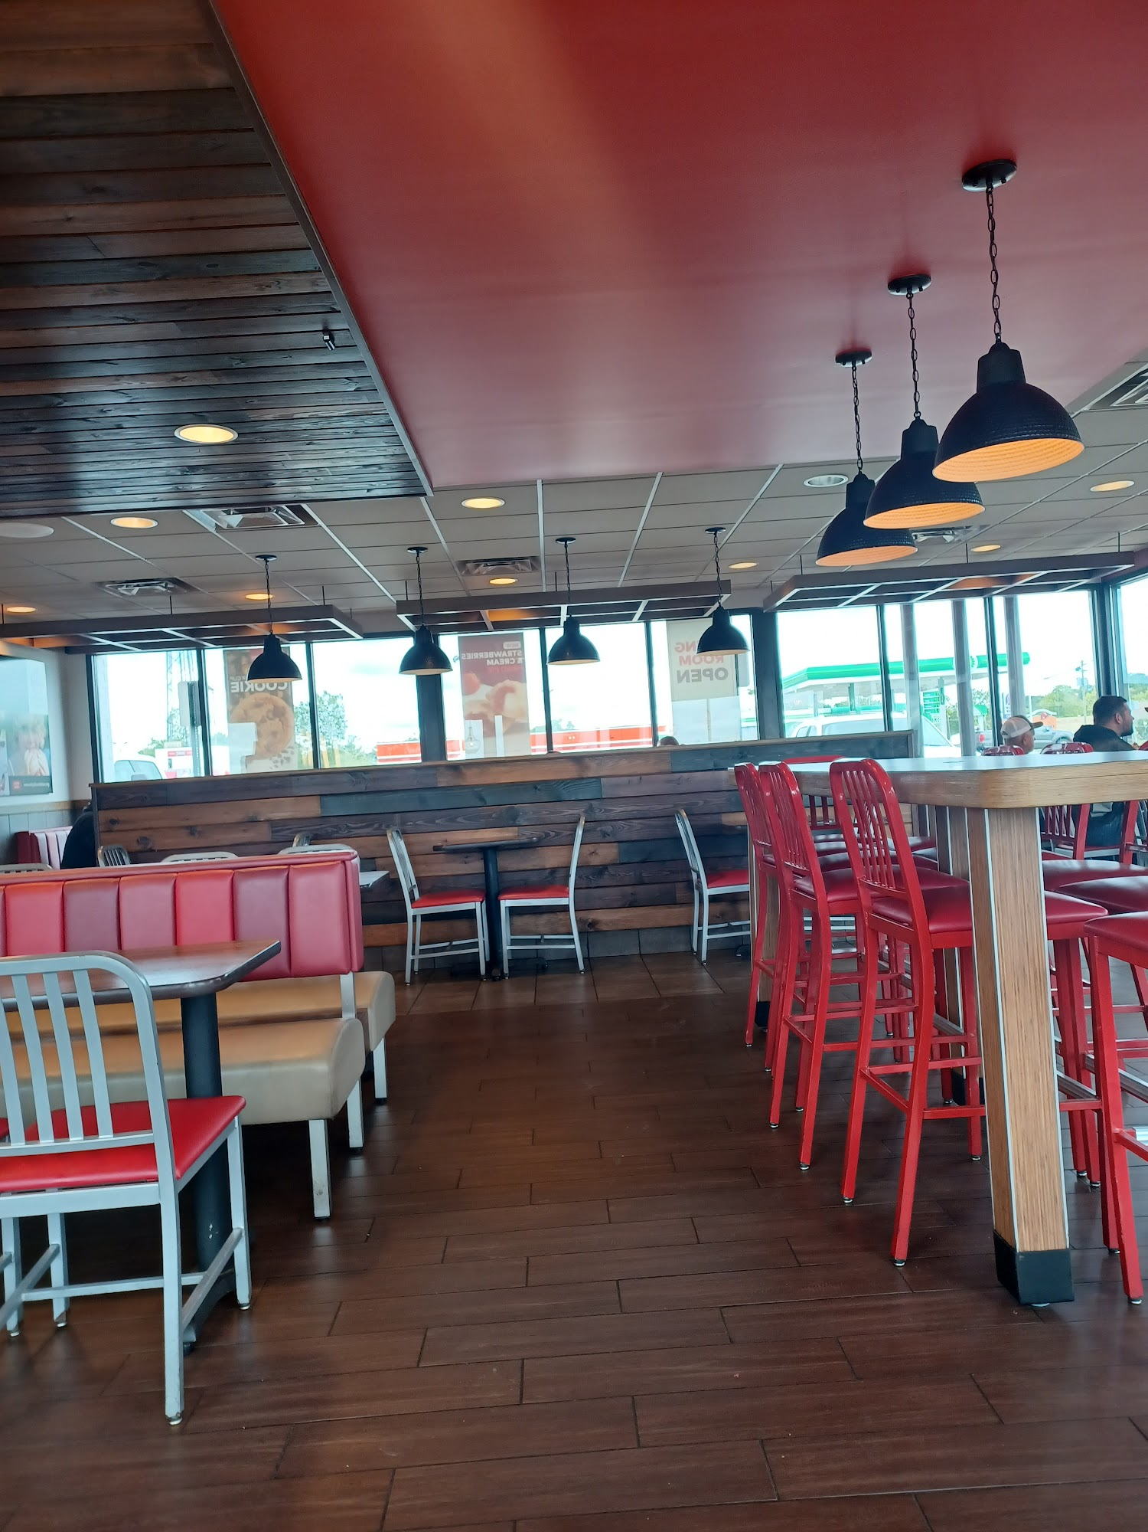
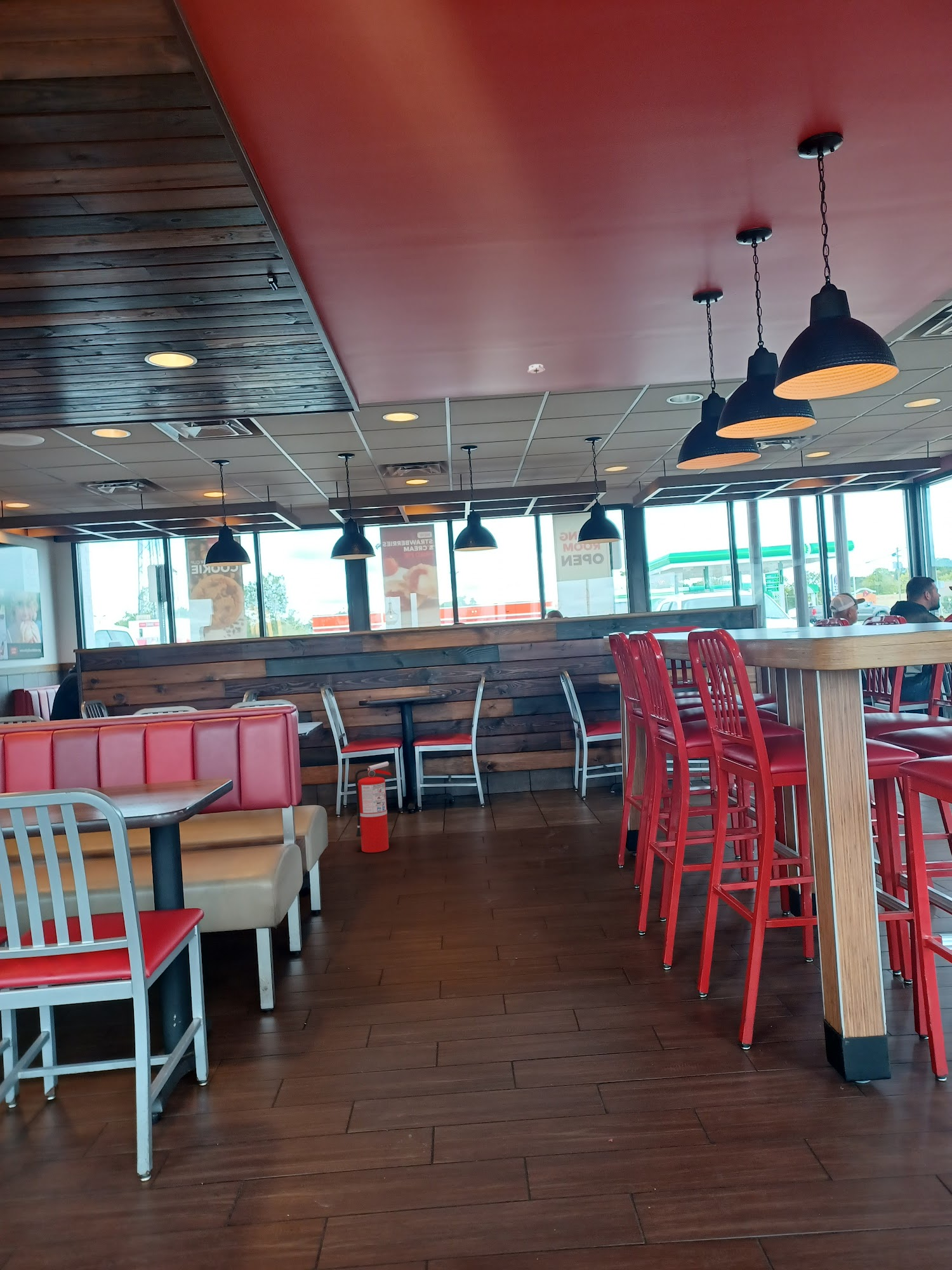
+ fire extinguisher (373, 806)
+ smoke detector (535, 368)
